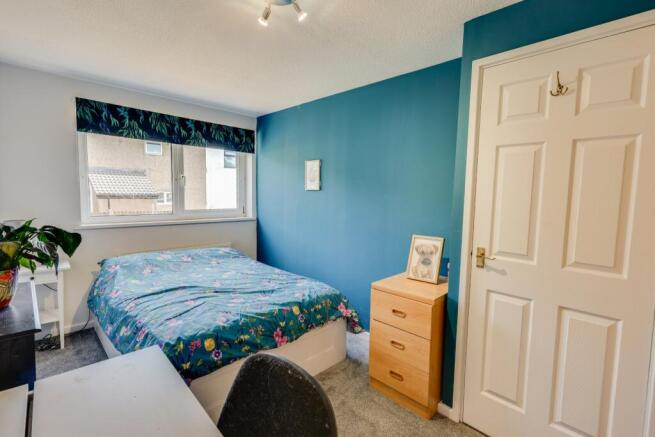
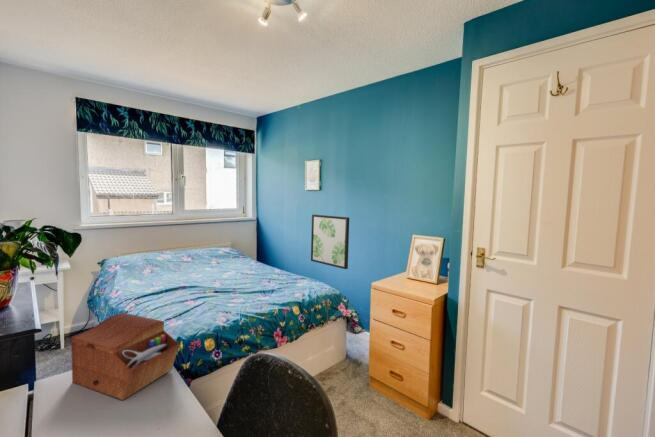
+ wall art (329, 240)
+ sewing box (126, 352)
